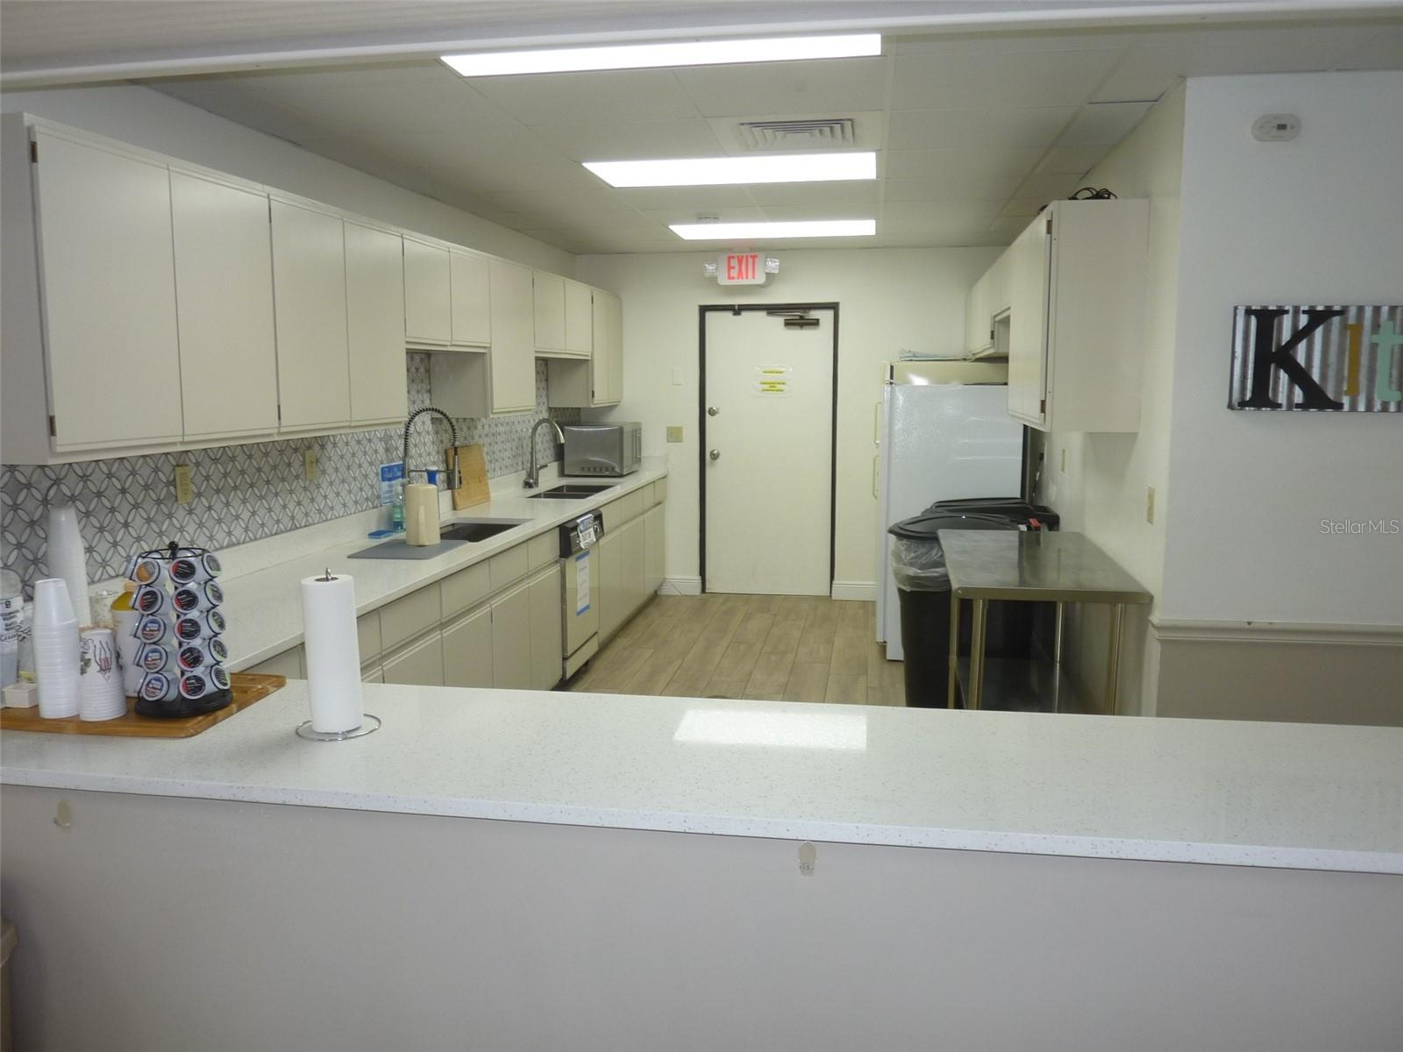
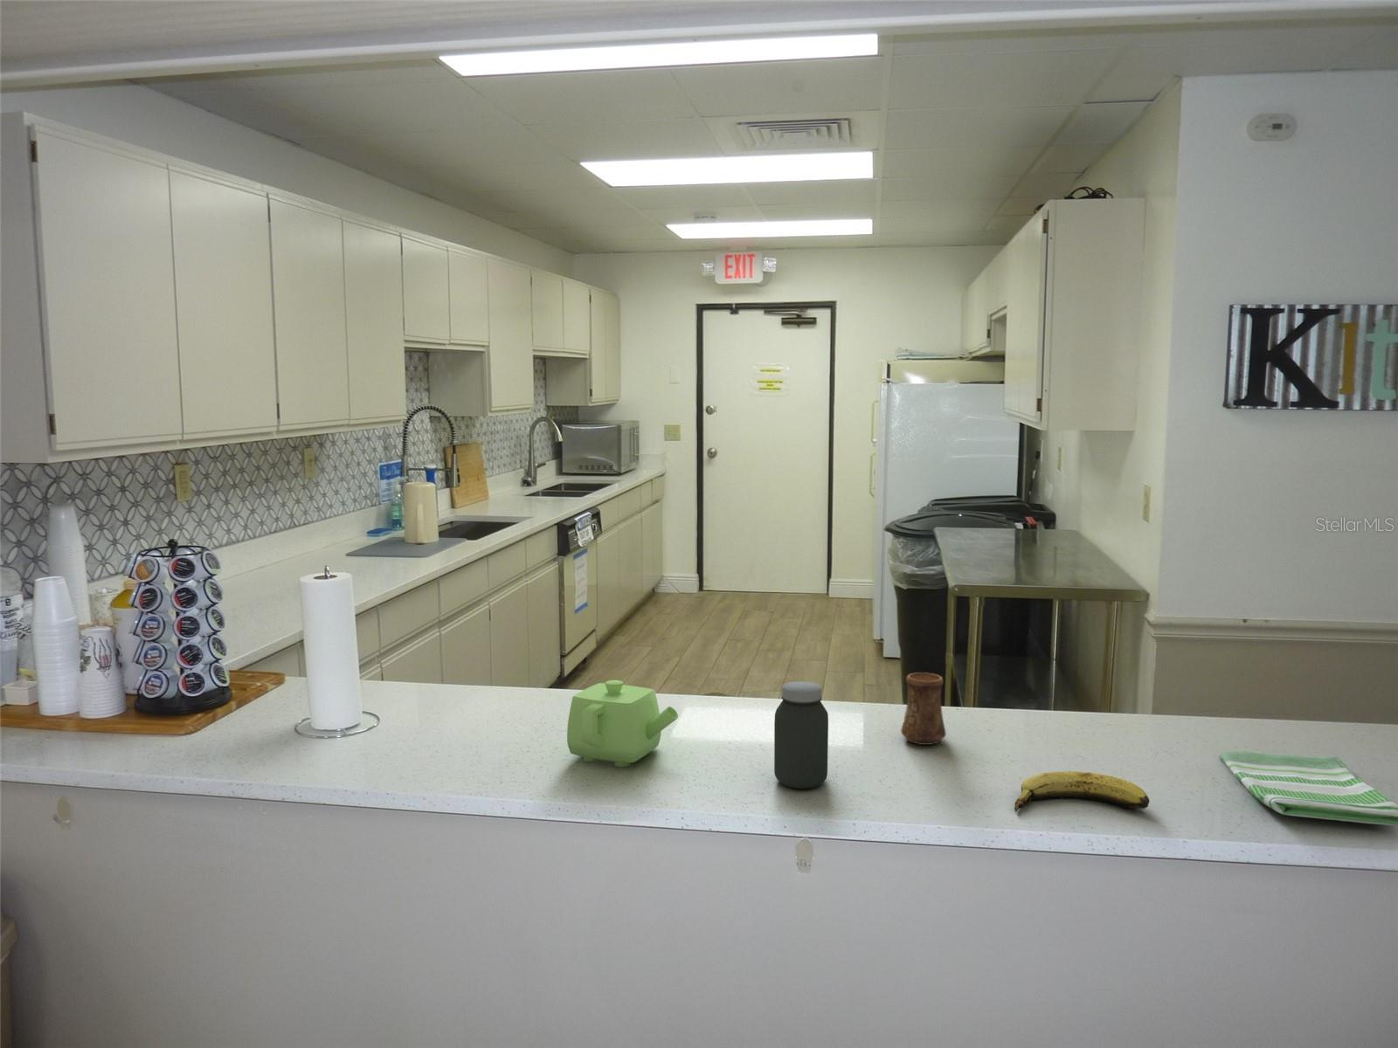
+ teapot (623, 723)
+ dish towel (1307, 784)
+ cup (924, 708)
+ jar (801, 733)
+ banana (1072, 790)
